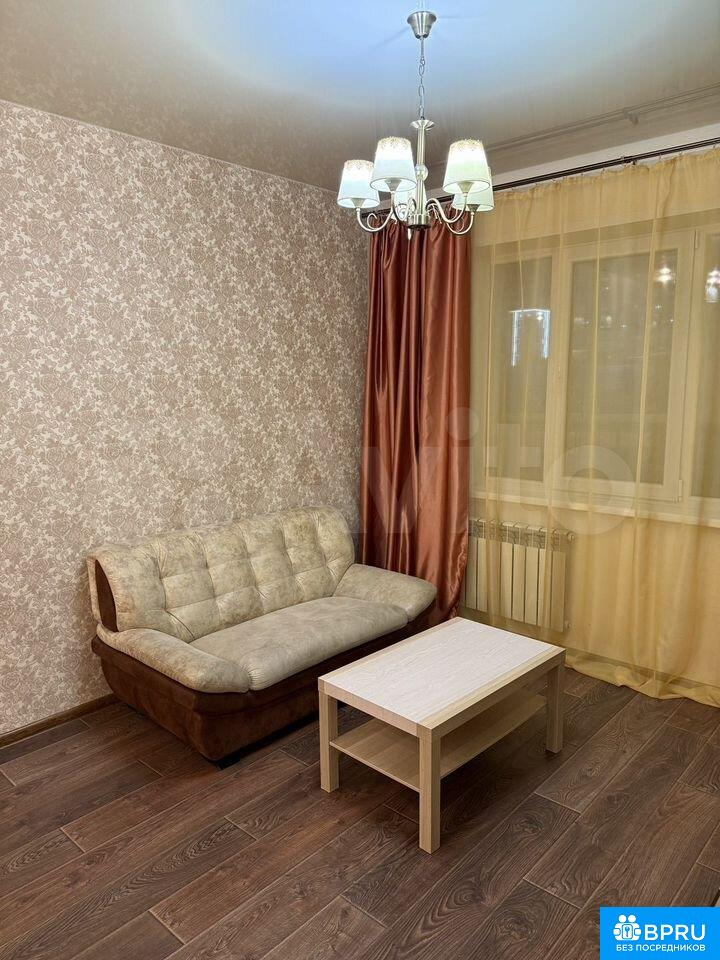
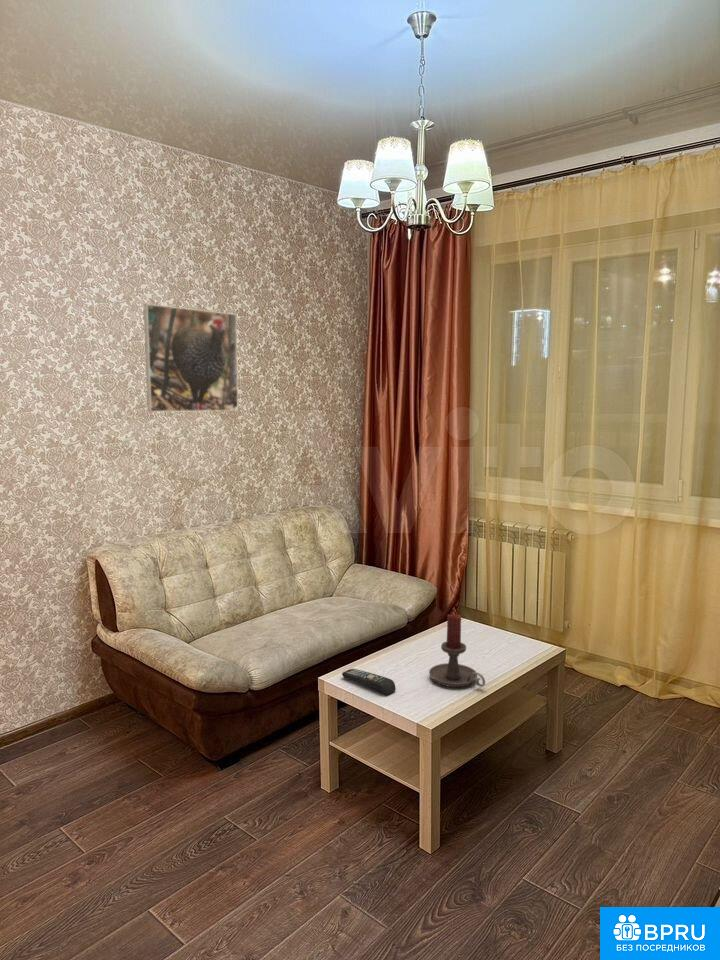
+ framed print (193, 360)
+ remote control (368, 679)
+ candle holder (459, 648)
